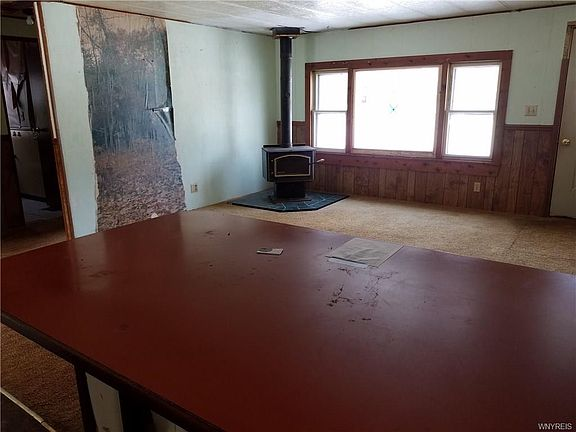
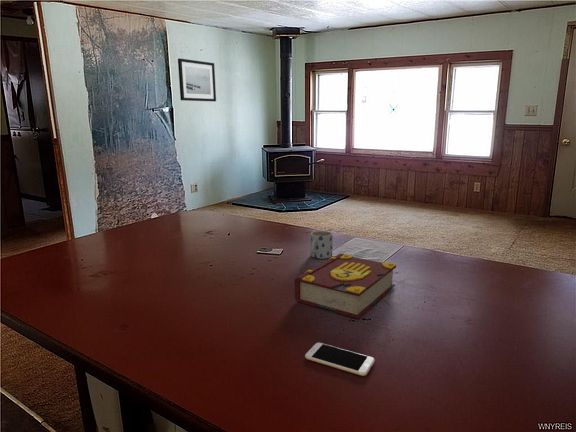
+ mug (319, 245)
+ smartphone (339, 358)
+ wall art (197, 81)
+ book (345, 281)
